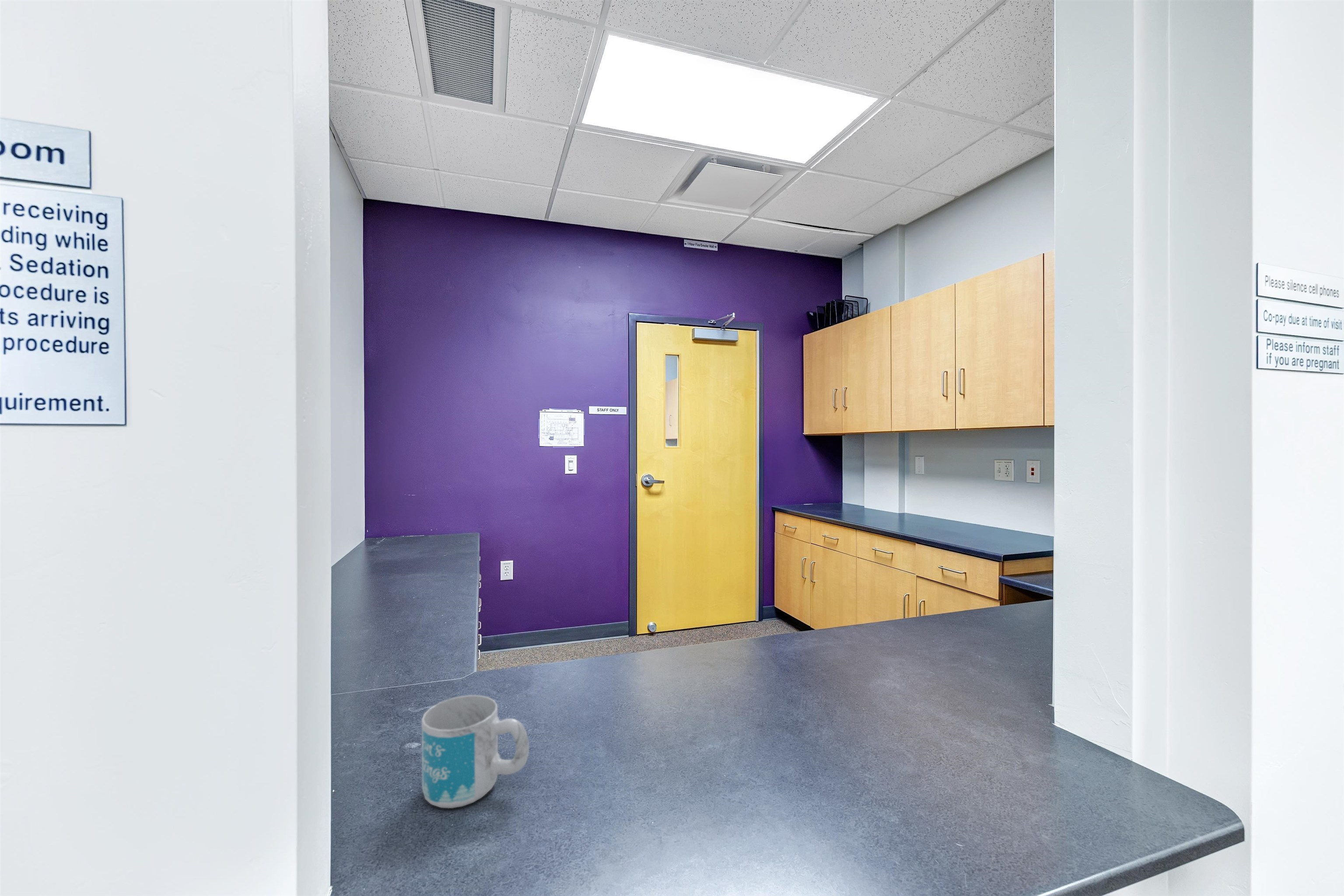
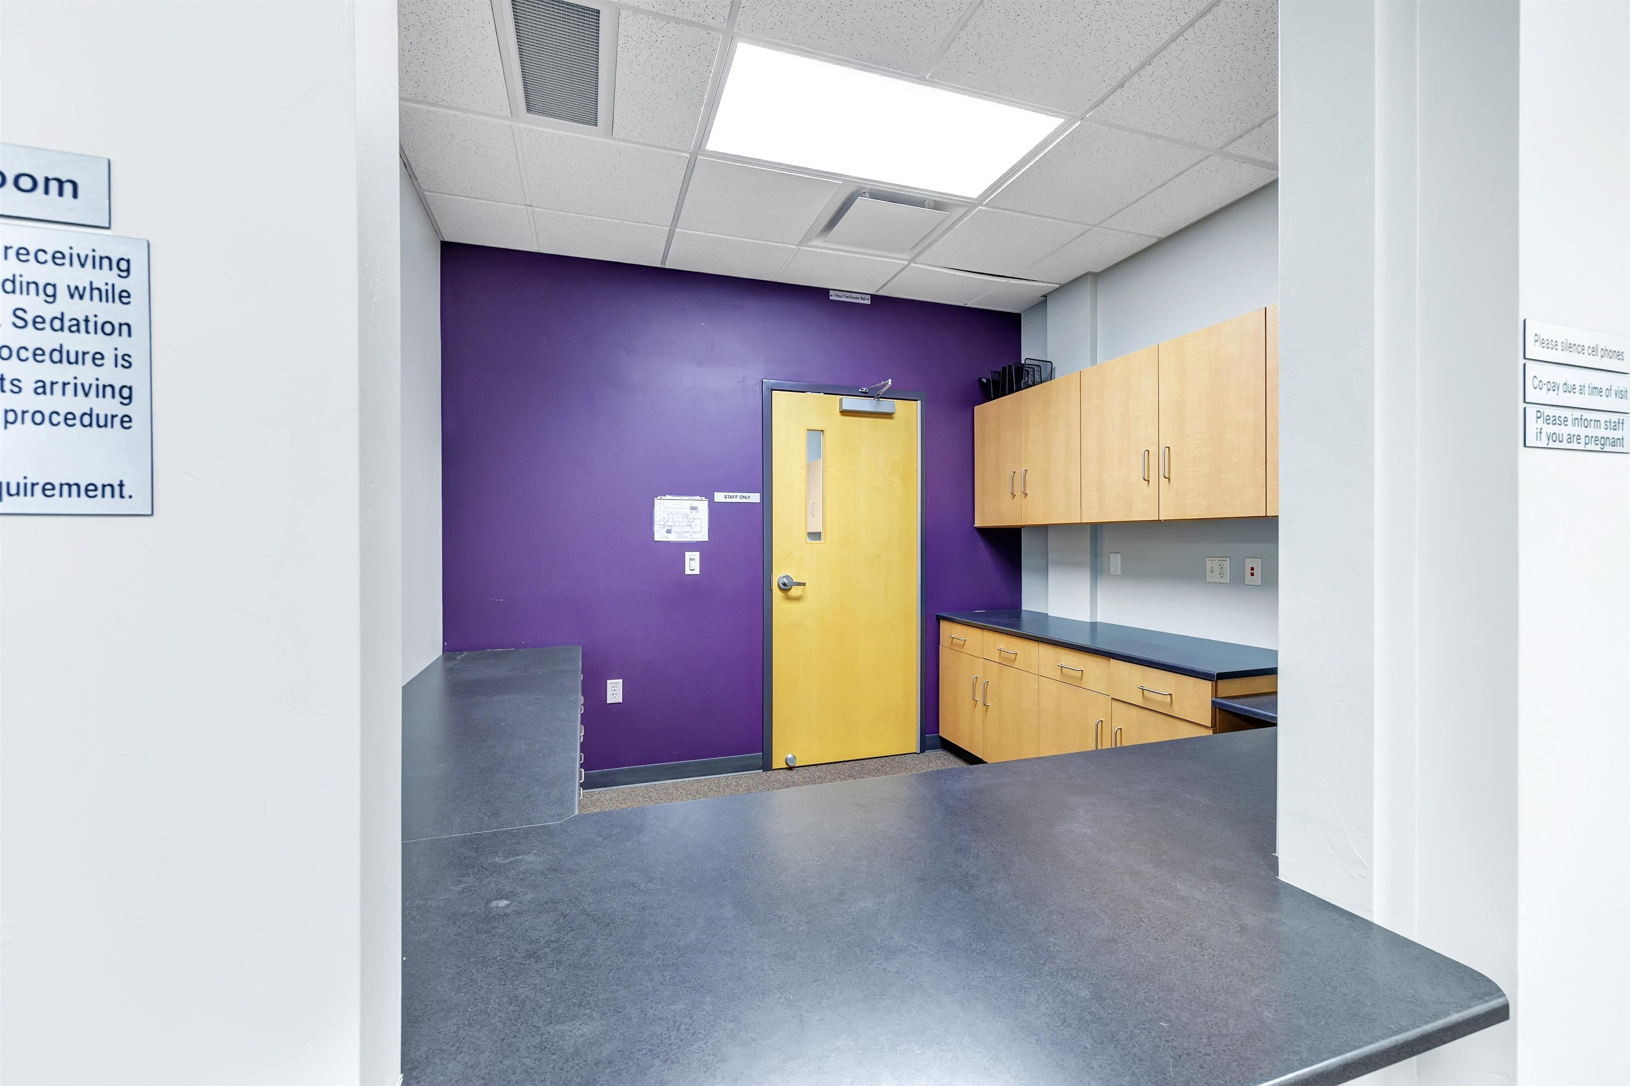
- mug (478, 748)
